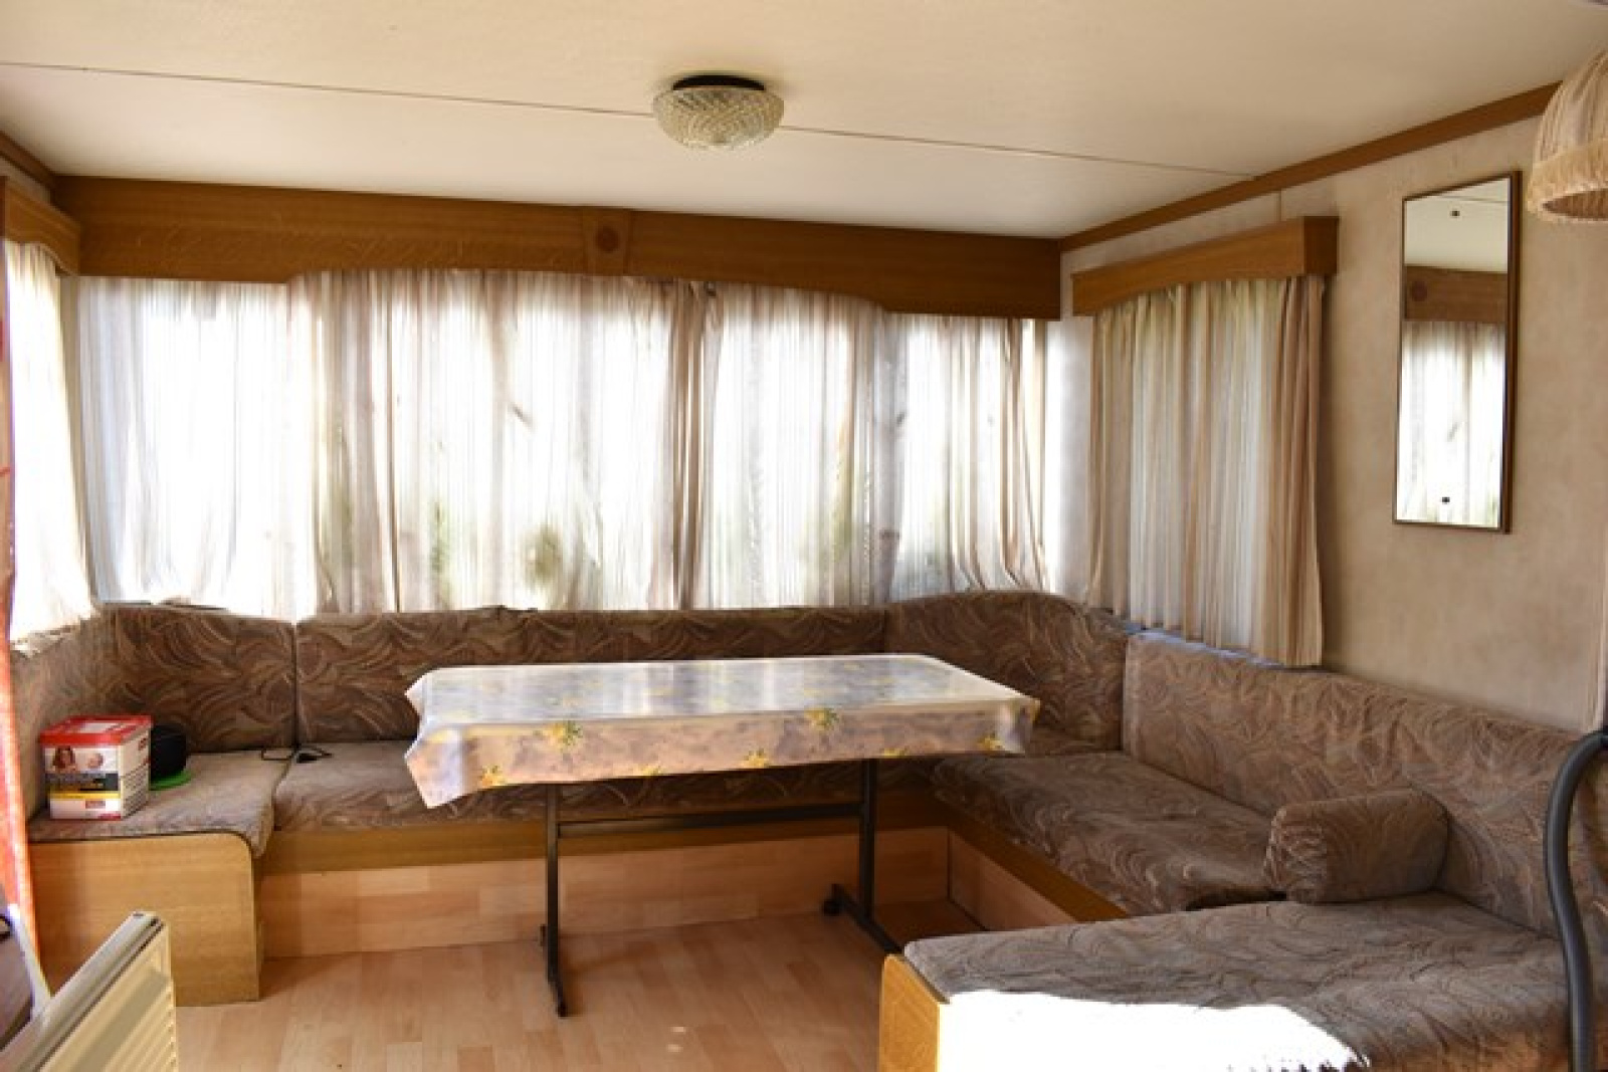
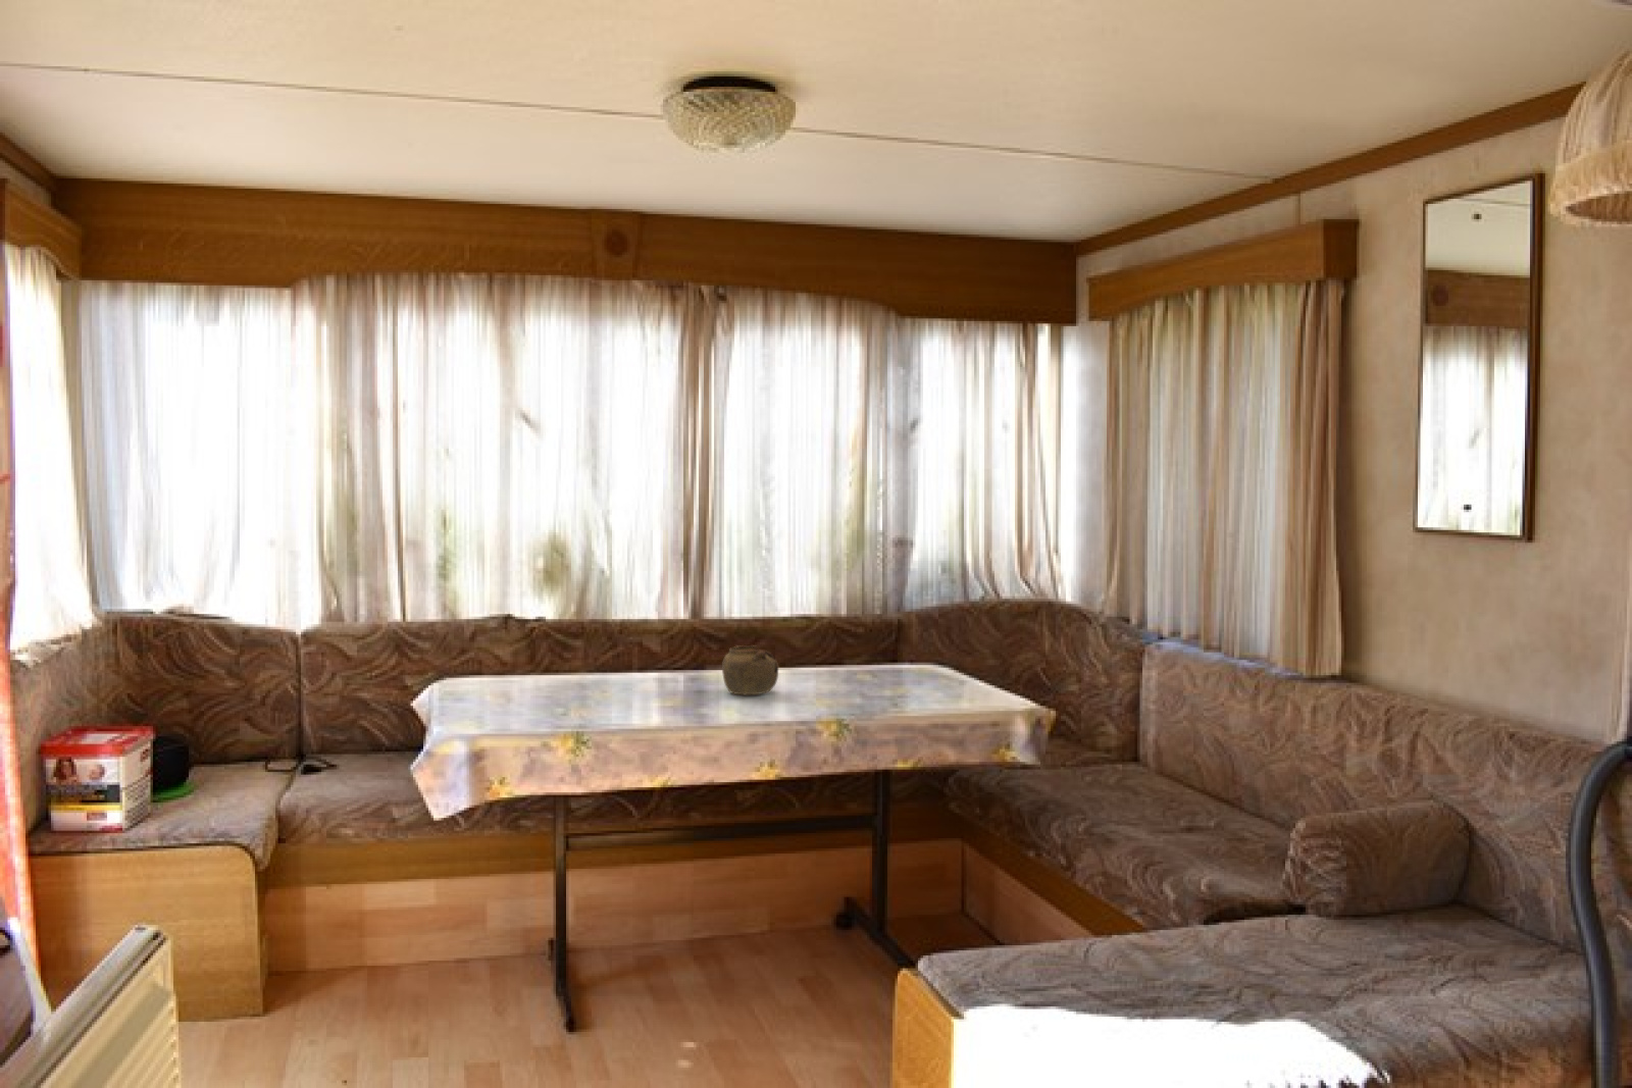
+ teapot (748, 669)
